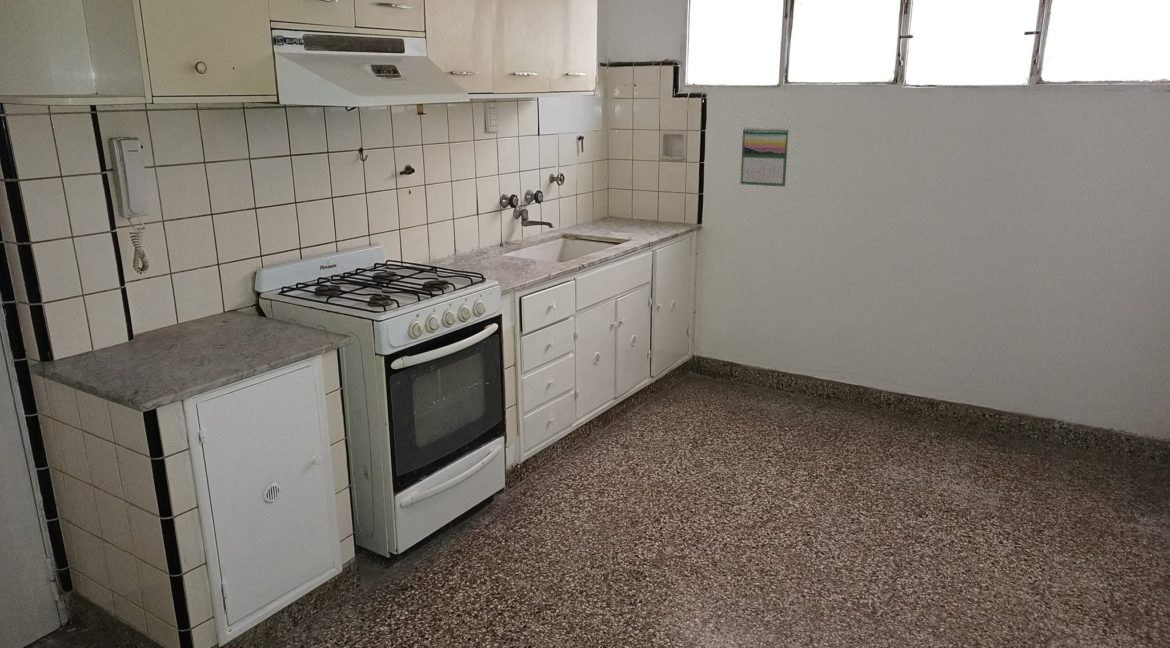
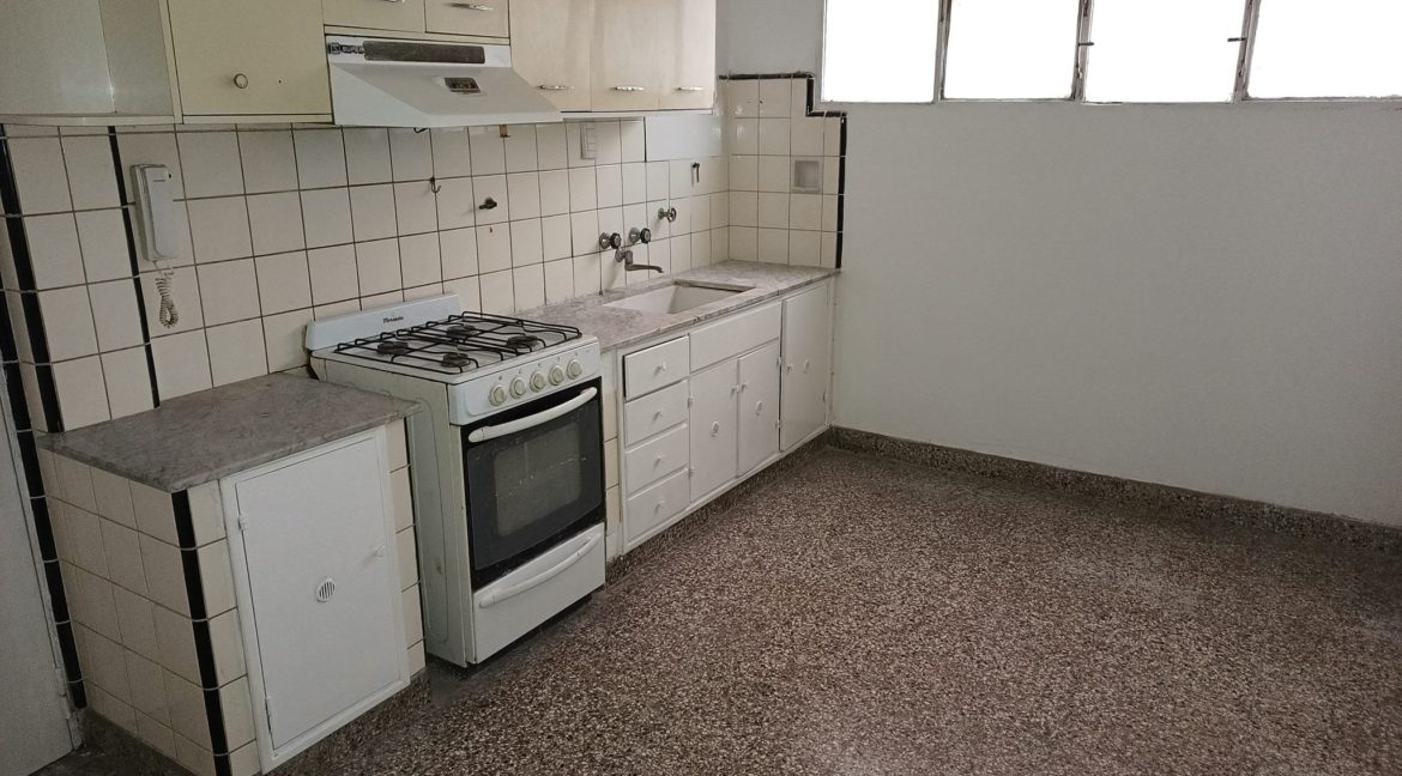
- calendar (764, 156)
